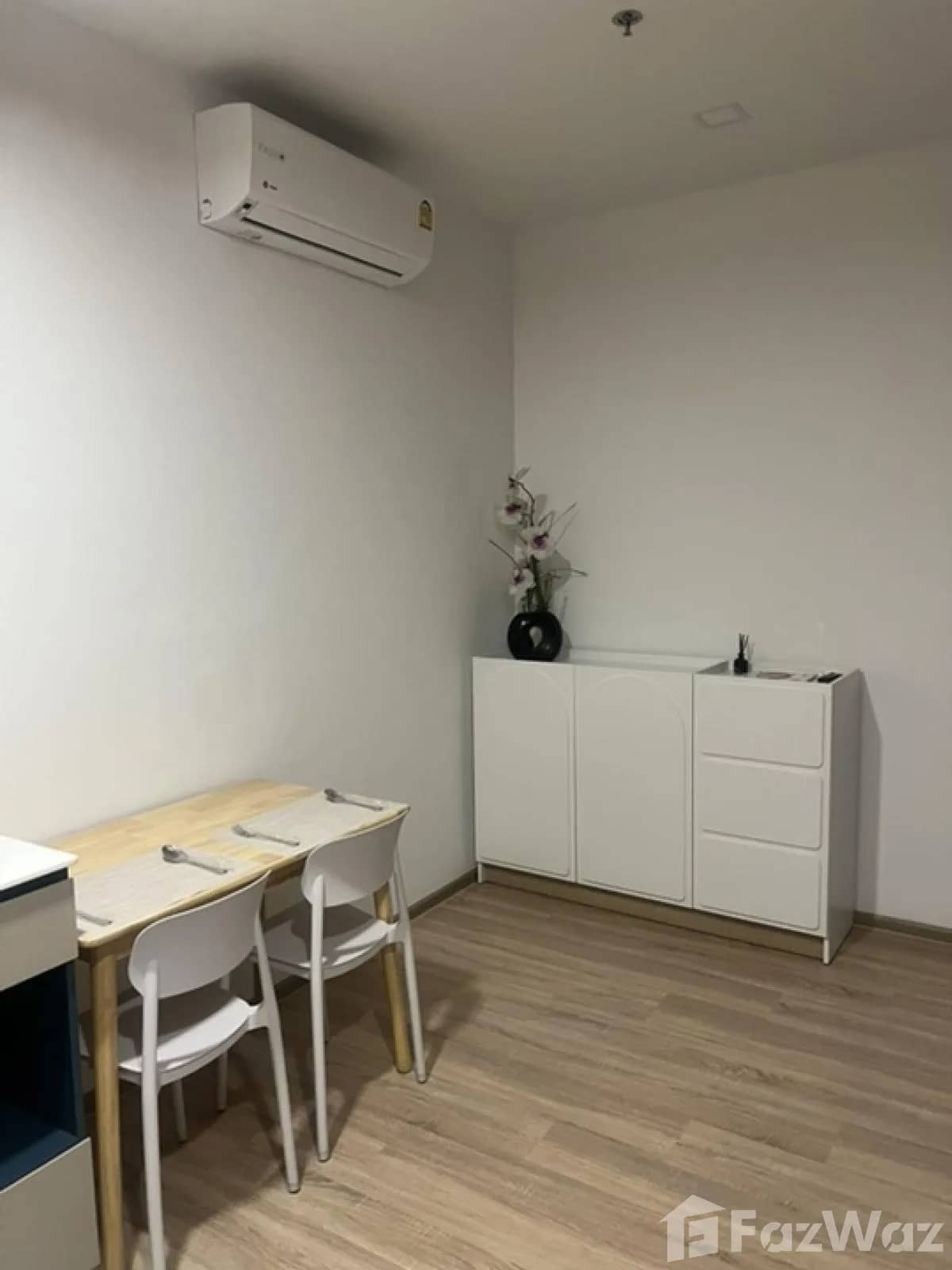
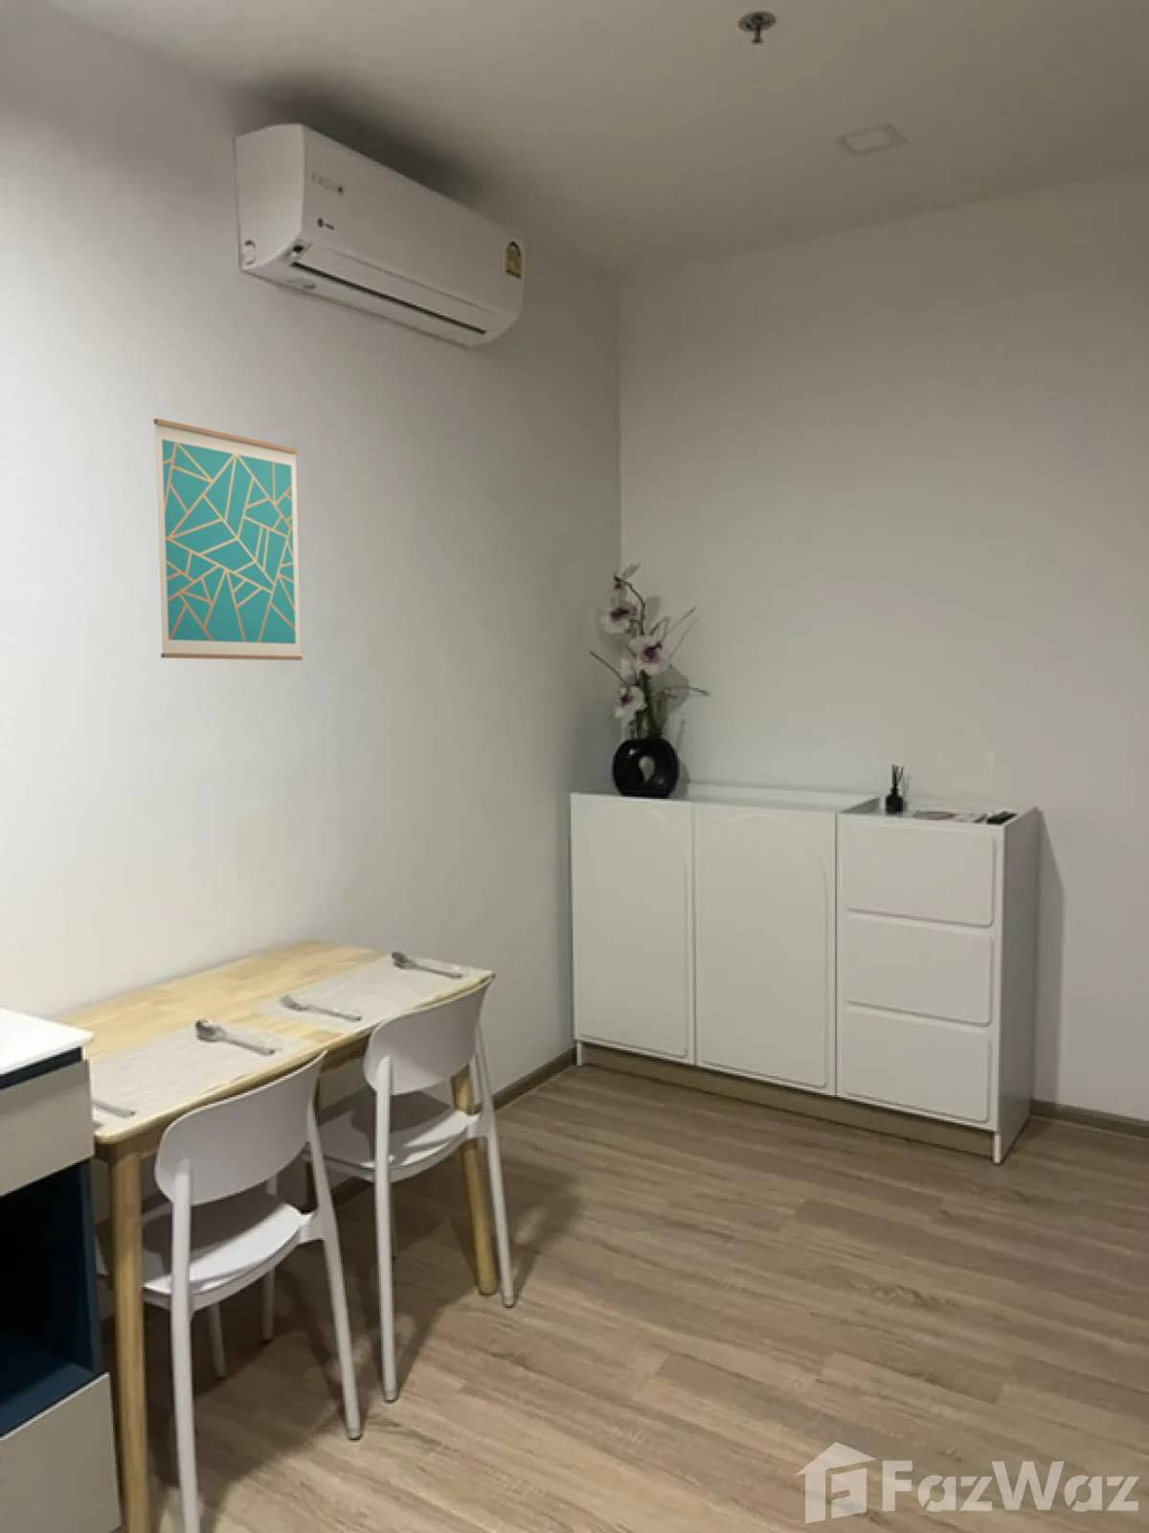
+ wall art (233, 547)
